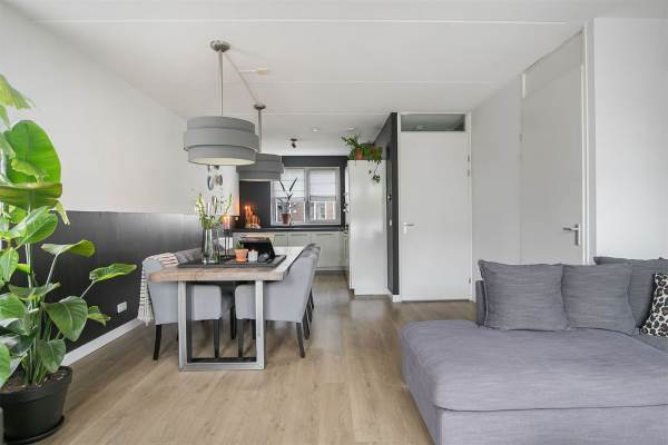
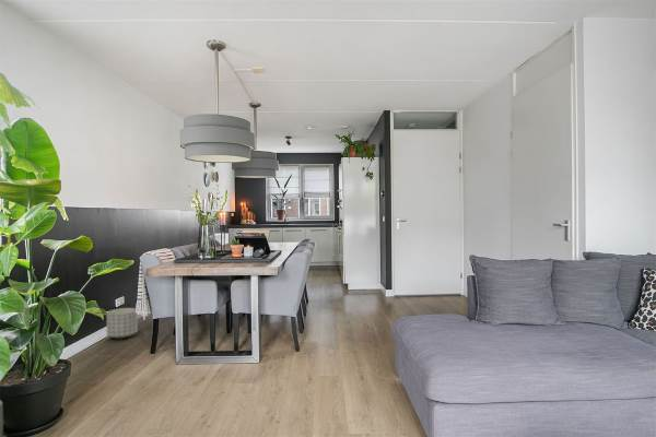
+ planter (121, 323)
